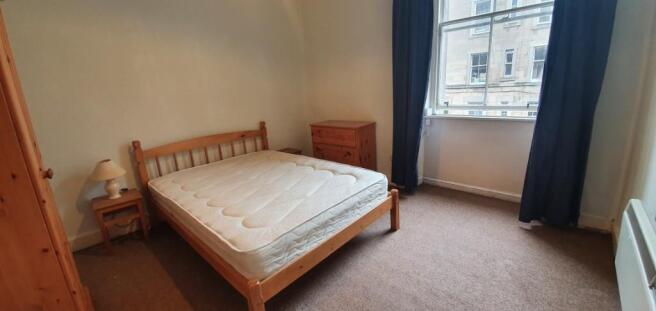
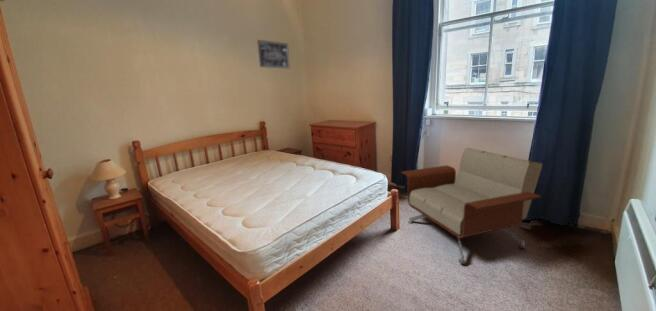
+ wall art (274, 54)
+ armchair (468, 196)
